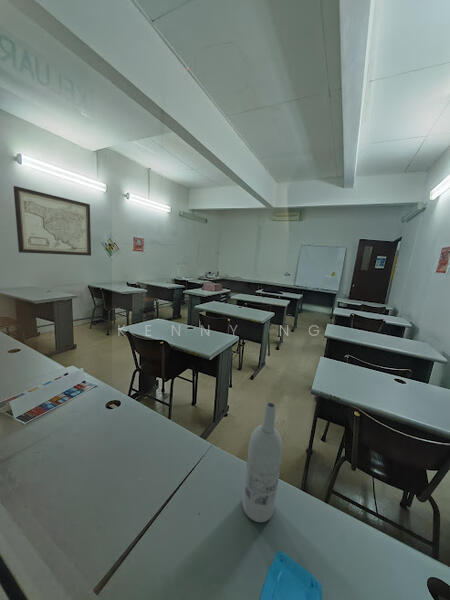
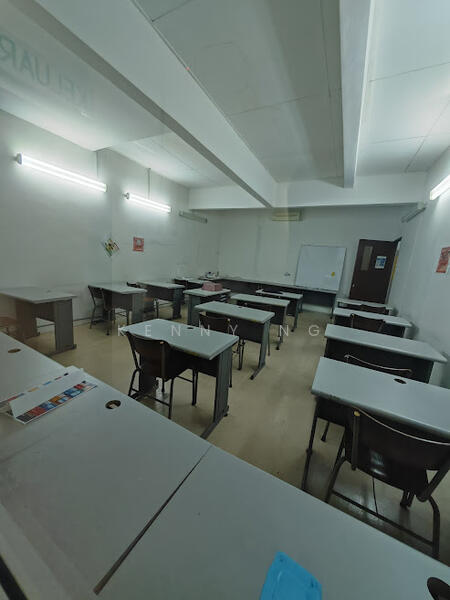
- wall art (57, 225)
- wine bottle (264, 457)
